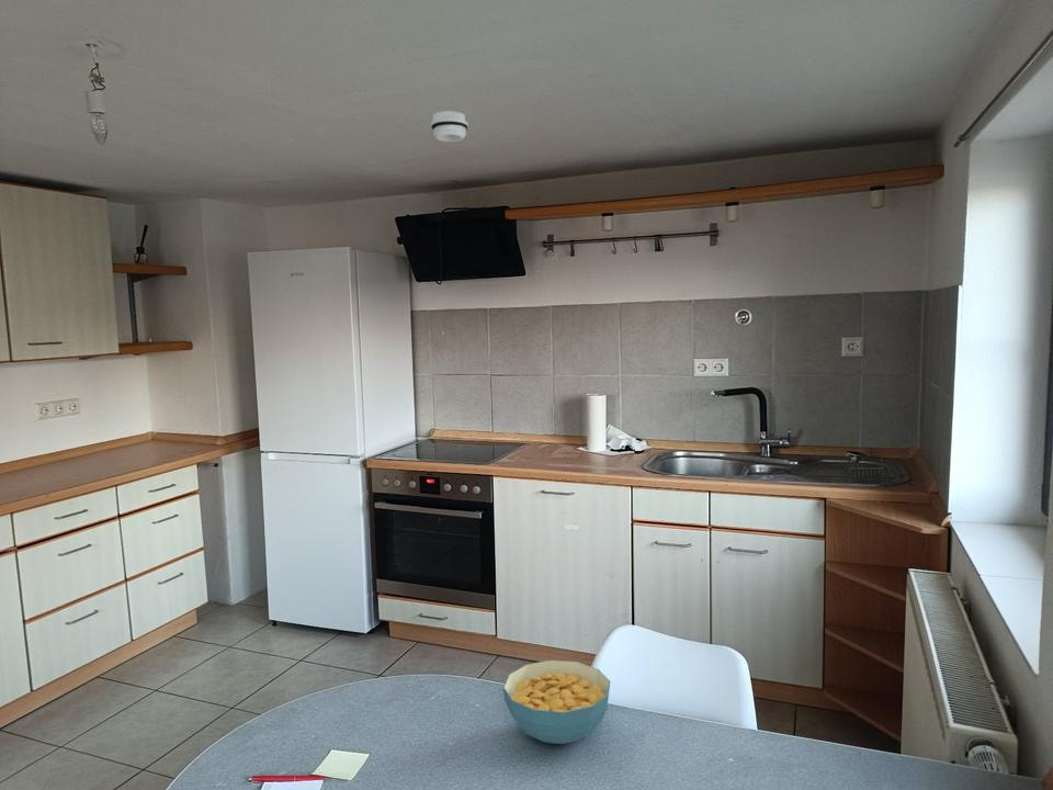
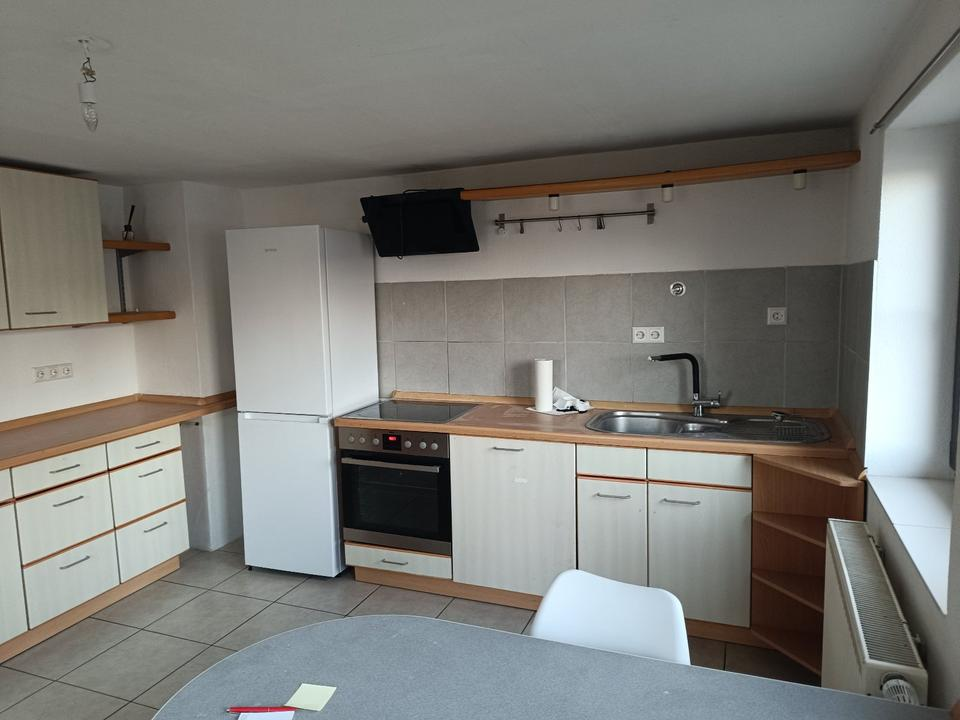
- smoke detector (449, 126)
- cereal bowl (557, 709)
